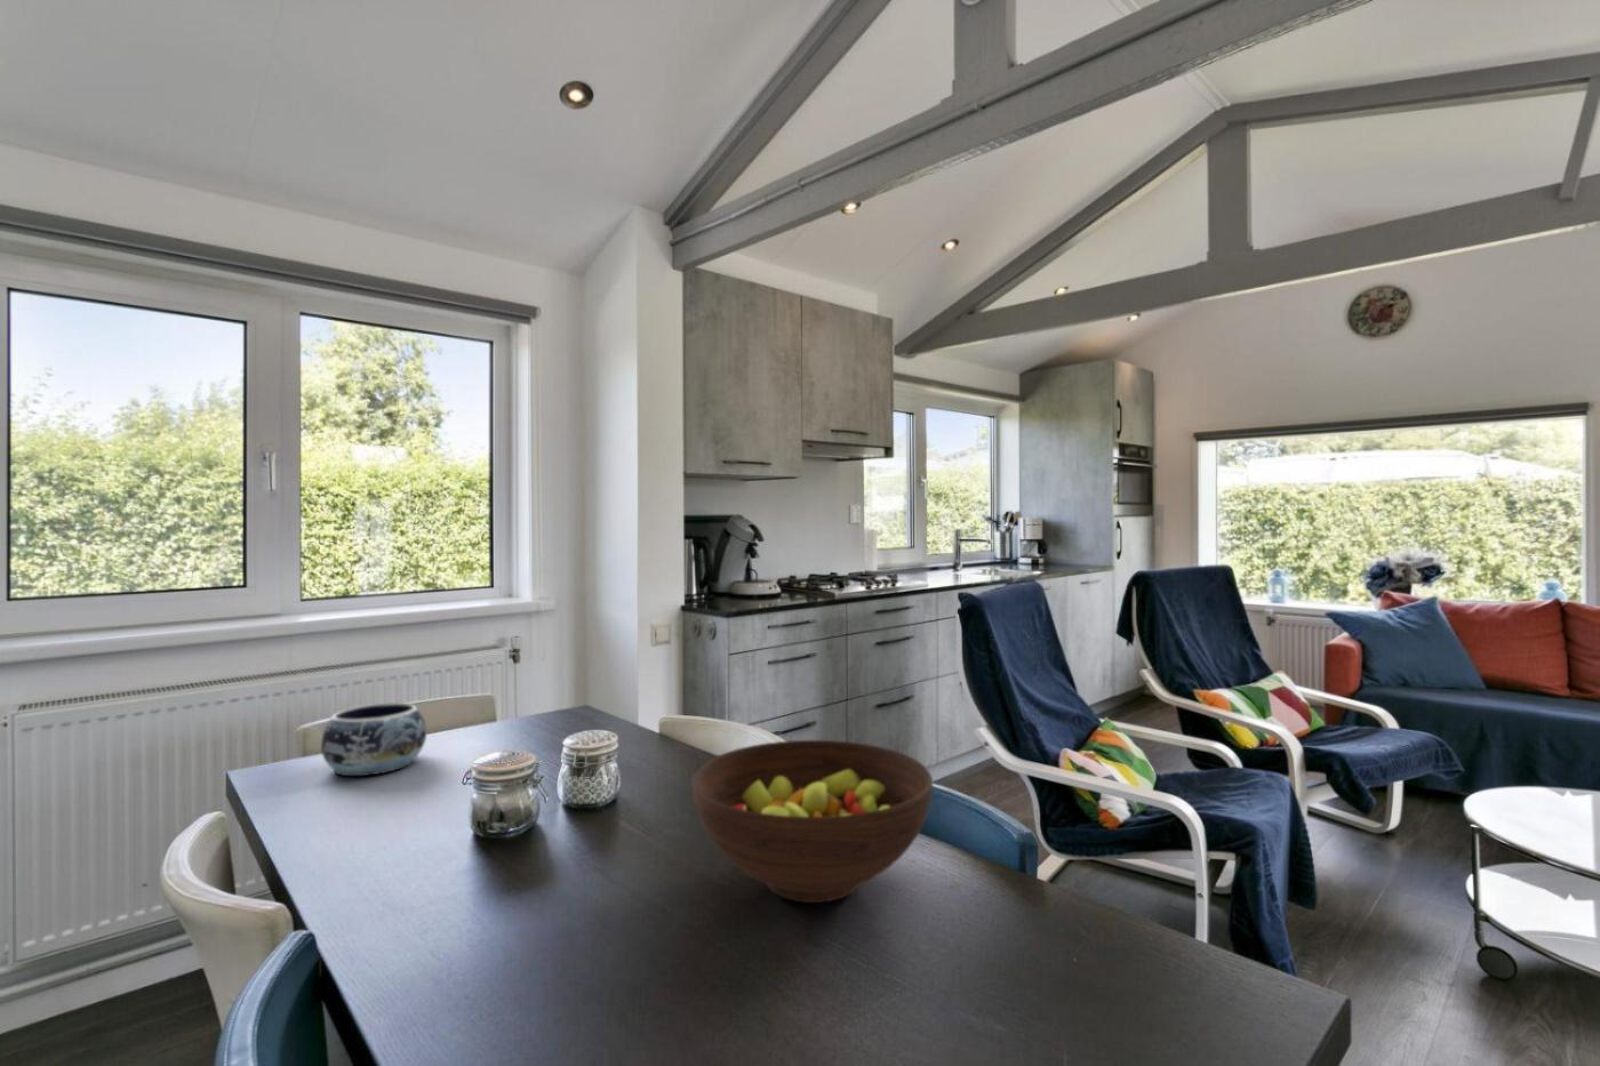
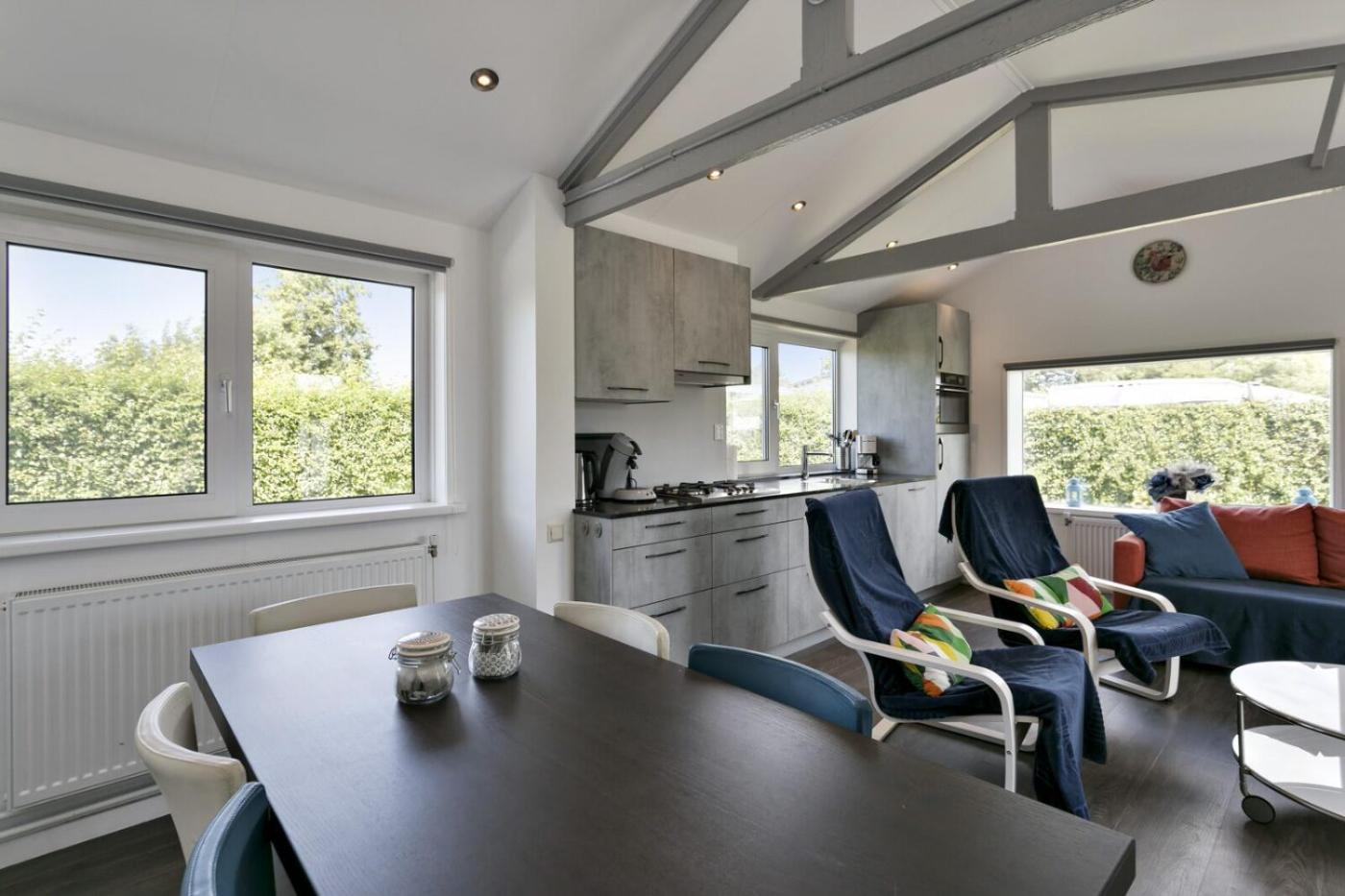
- decorative bowl (375, 738)
- fruit bowl (812, 827)
